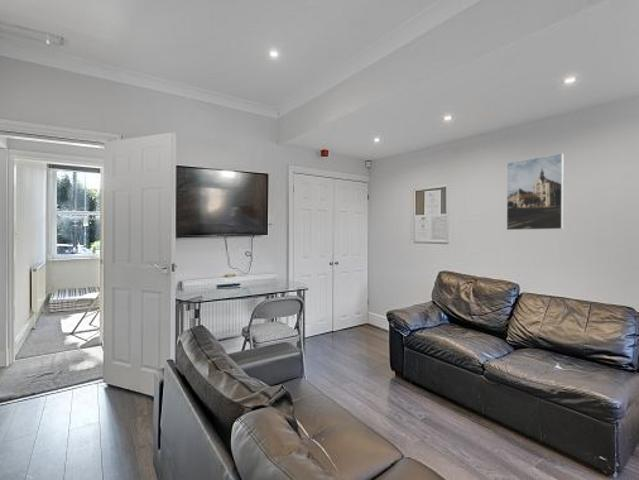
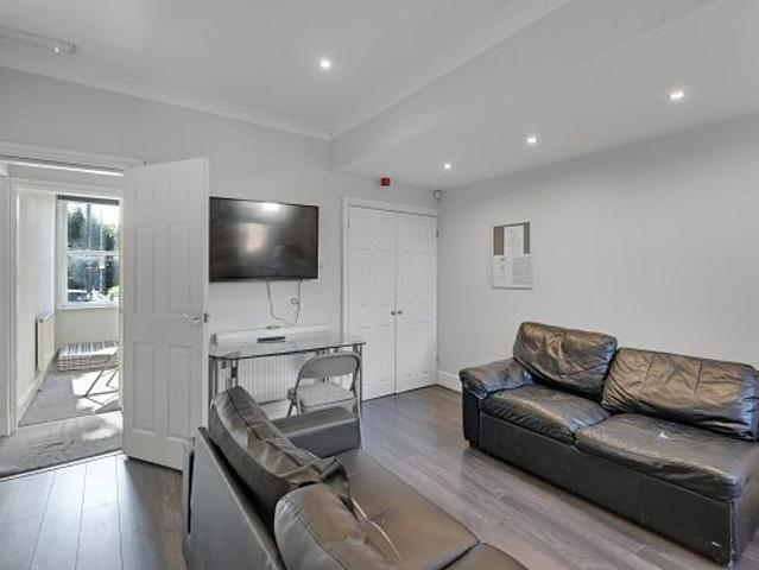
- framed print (533, 194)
